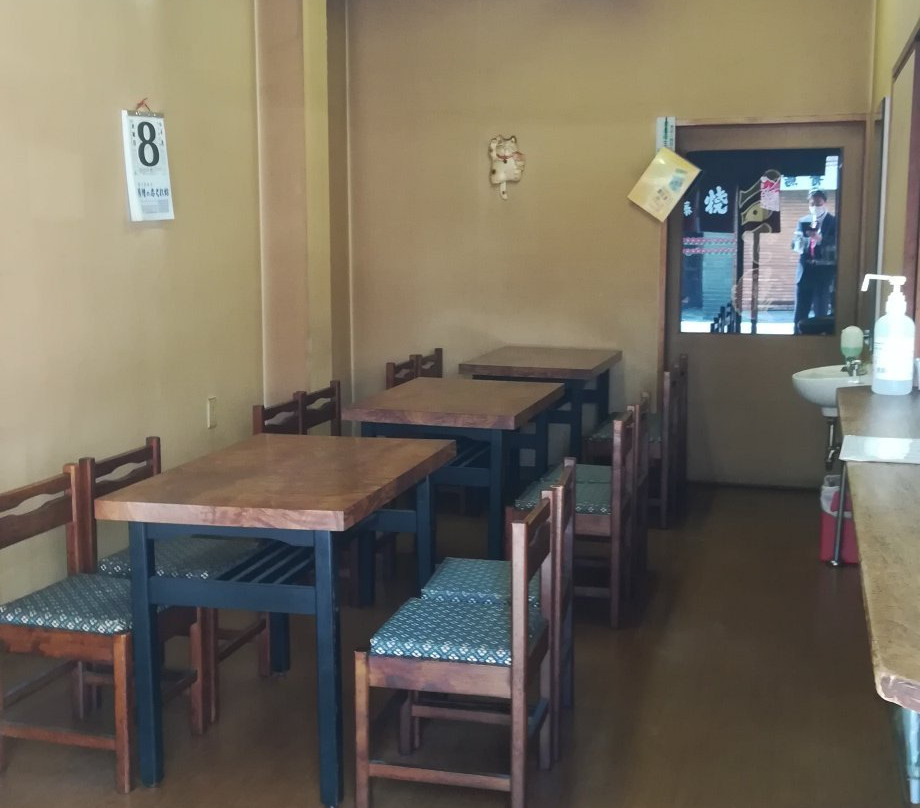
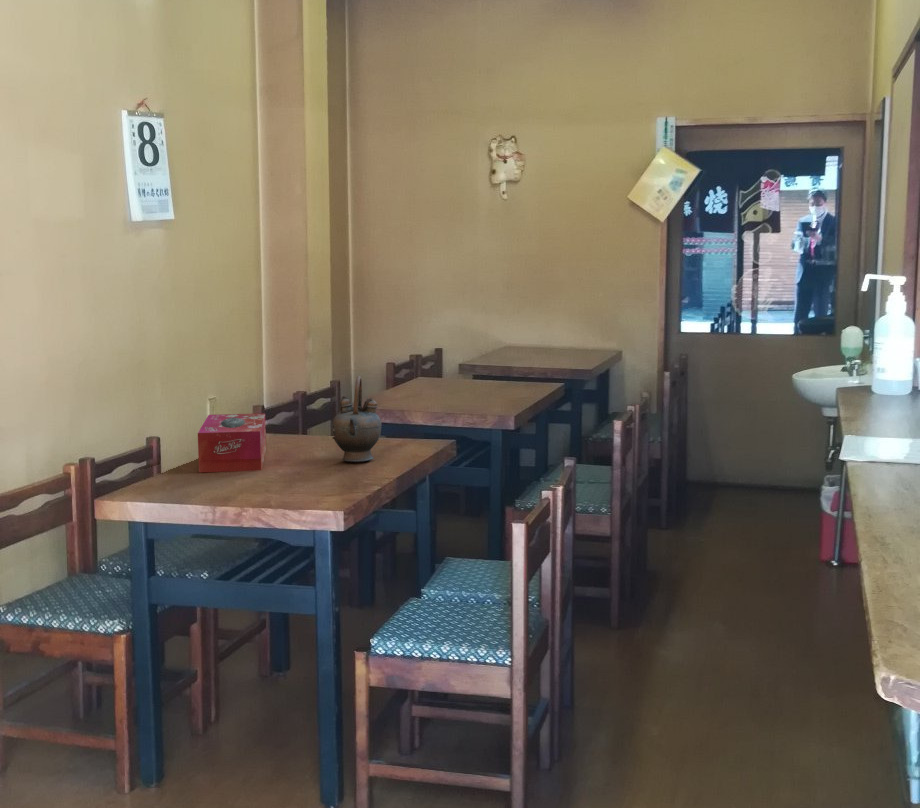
+ tissue box (233, 441)
+ teapot (355, 419)
